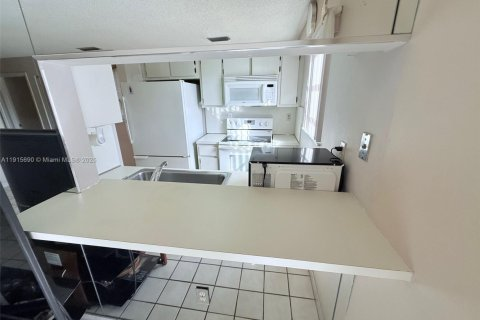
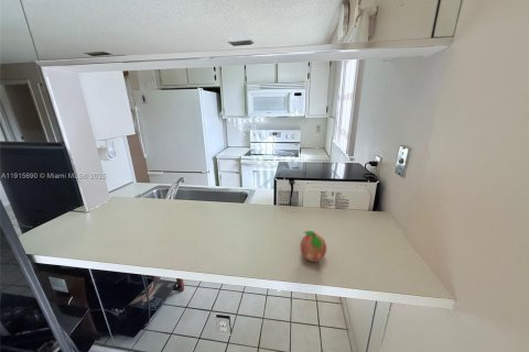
+ fruit (313, 245)
